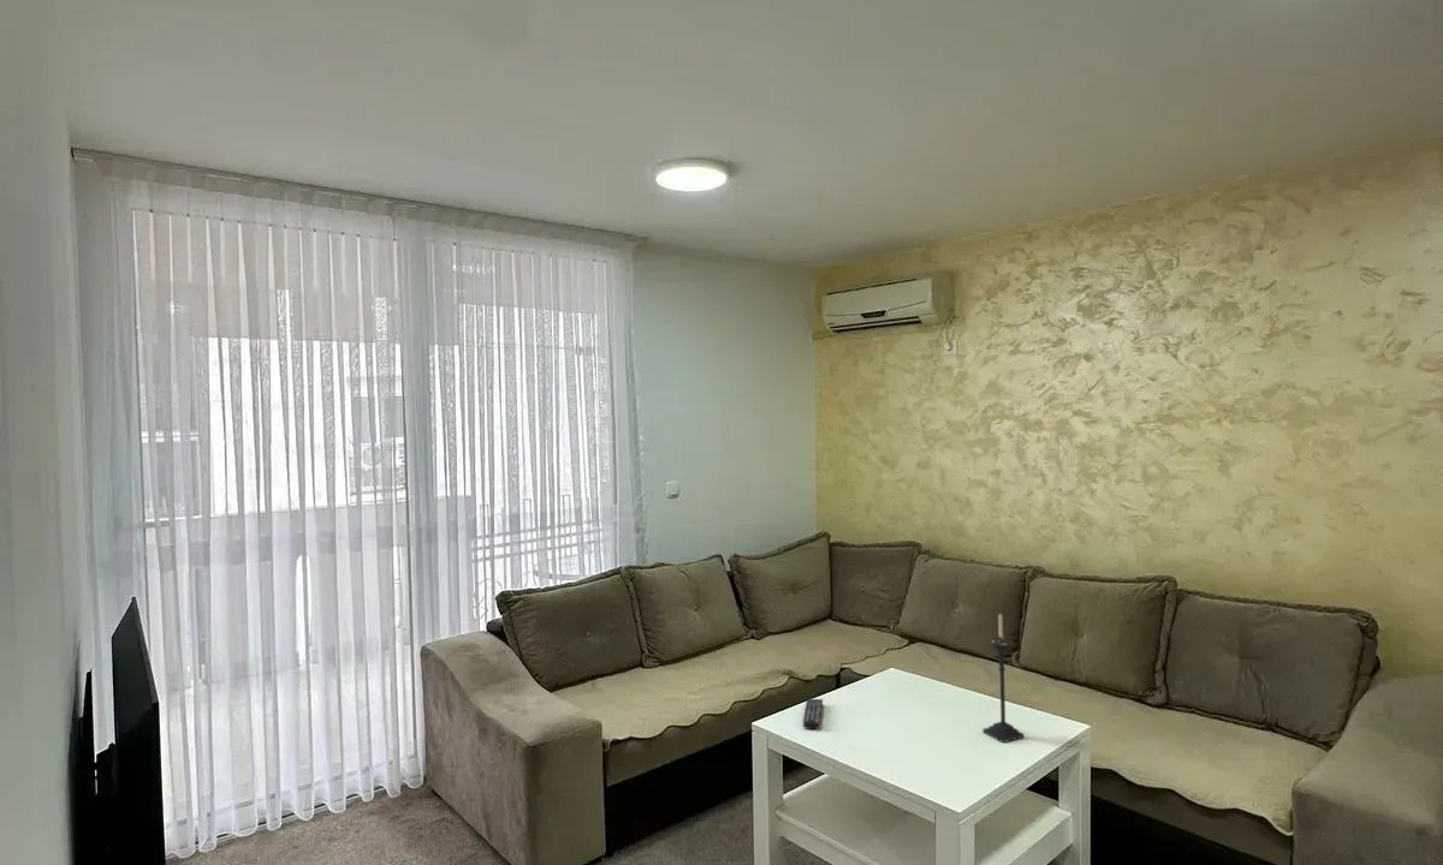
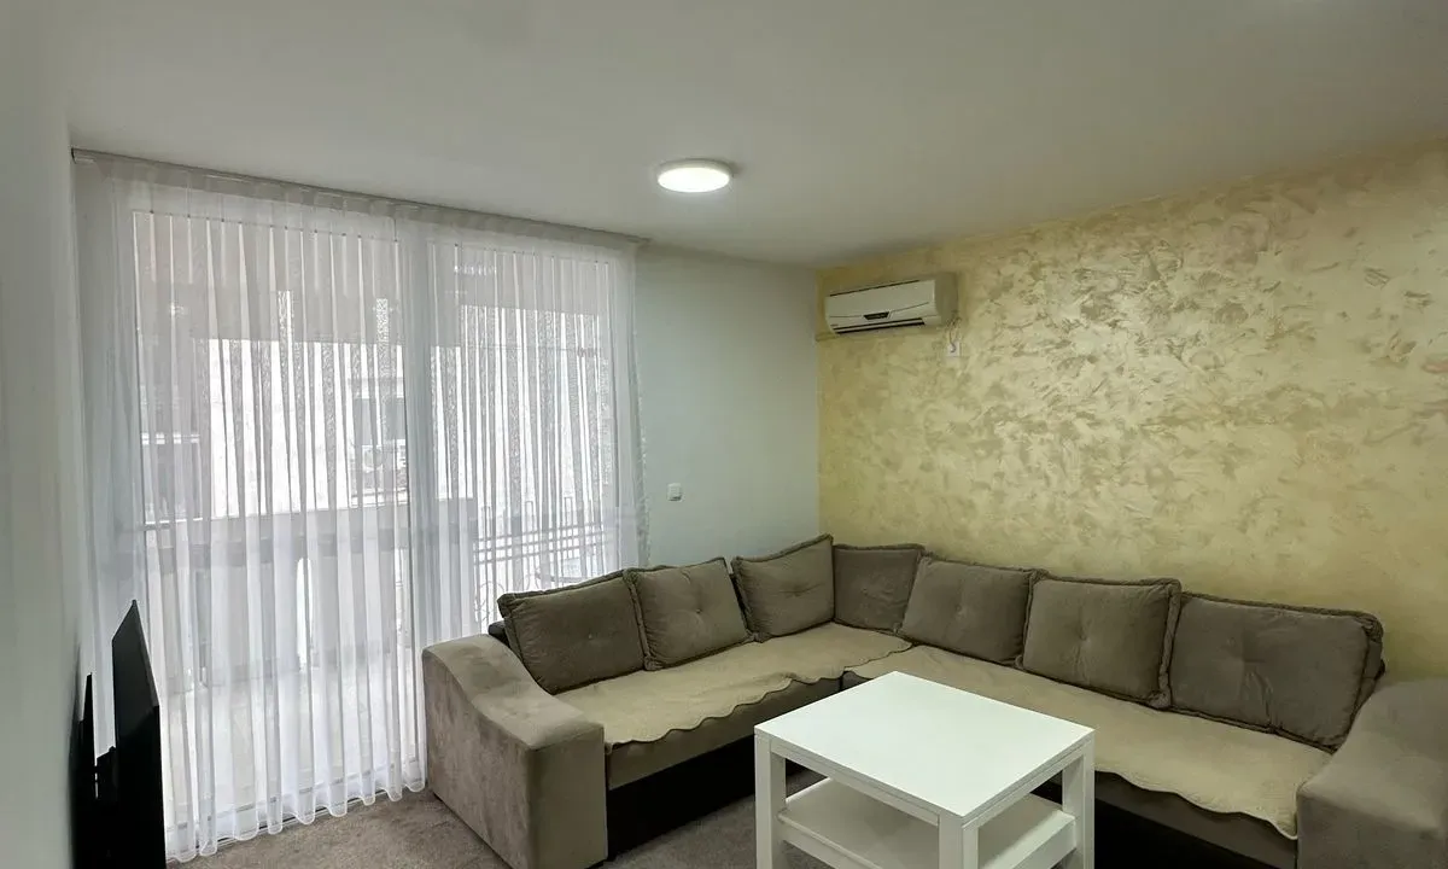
- remote control (813, 712)
- candle (1002, 673)
